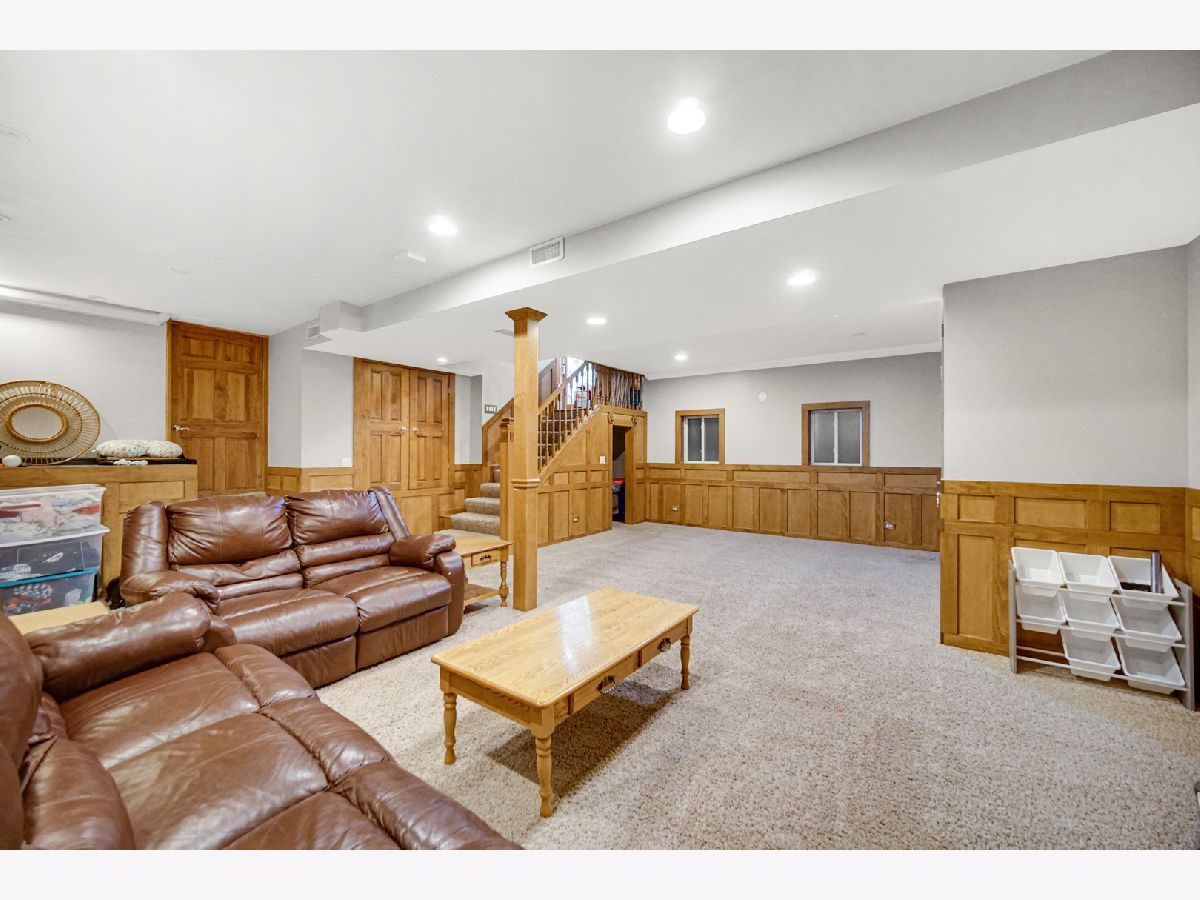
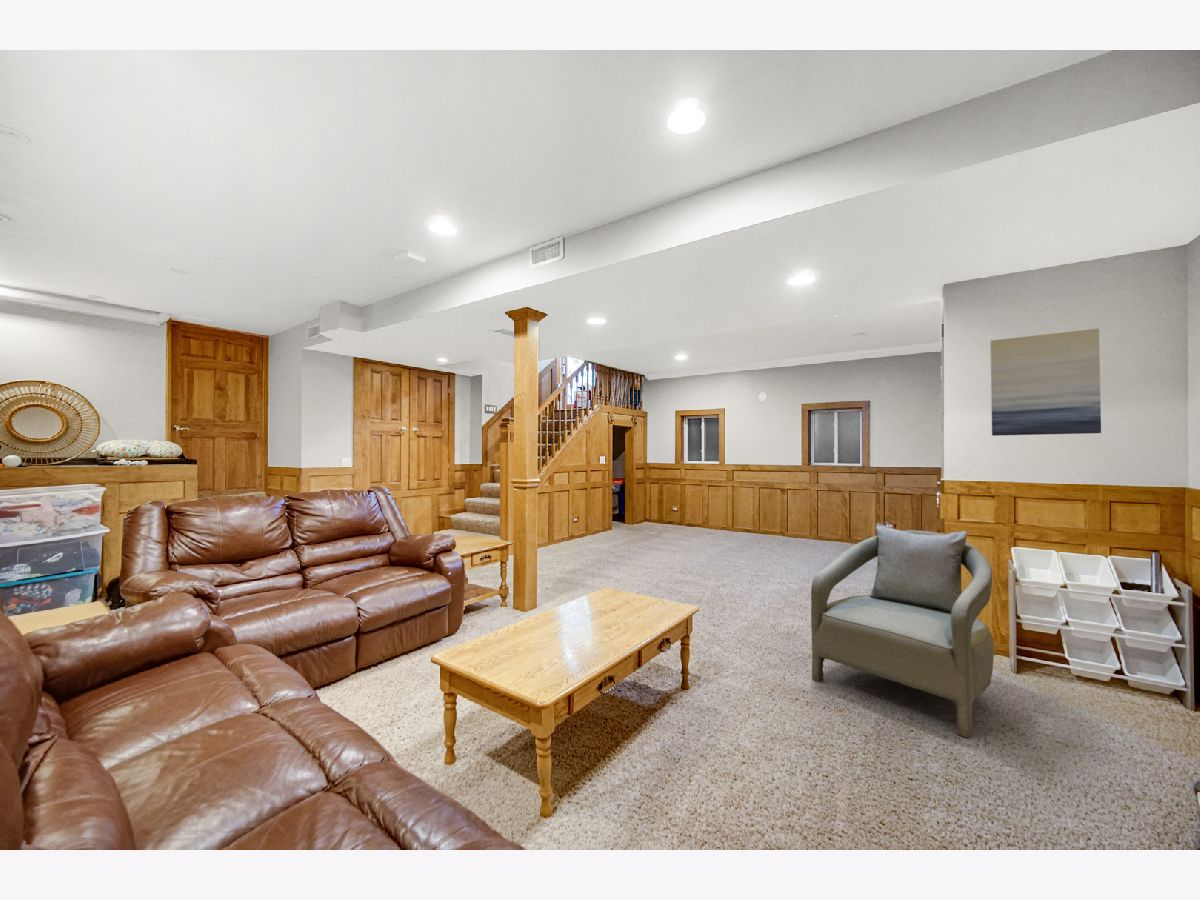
+ armchair (906, 608)
+ wall art (1042, 384)
